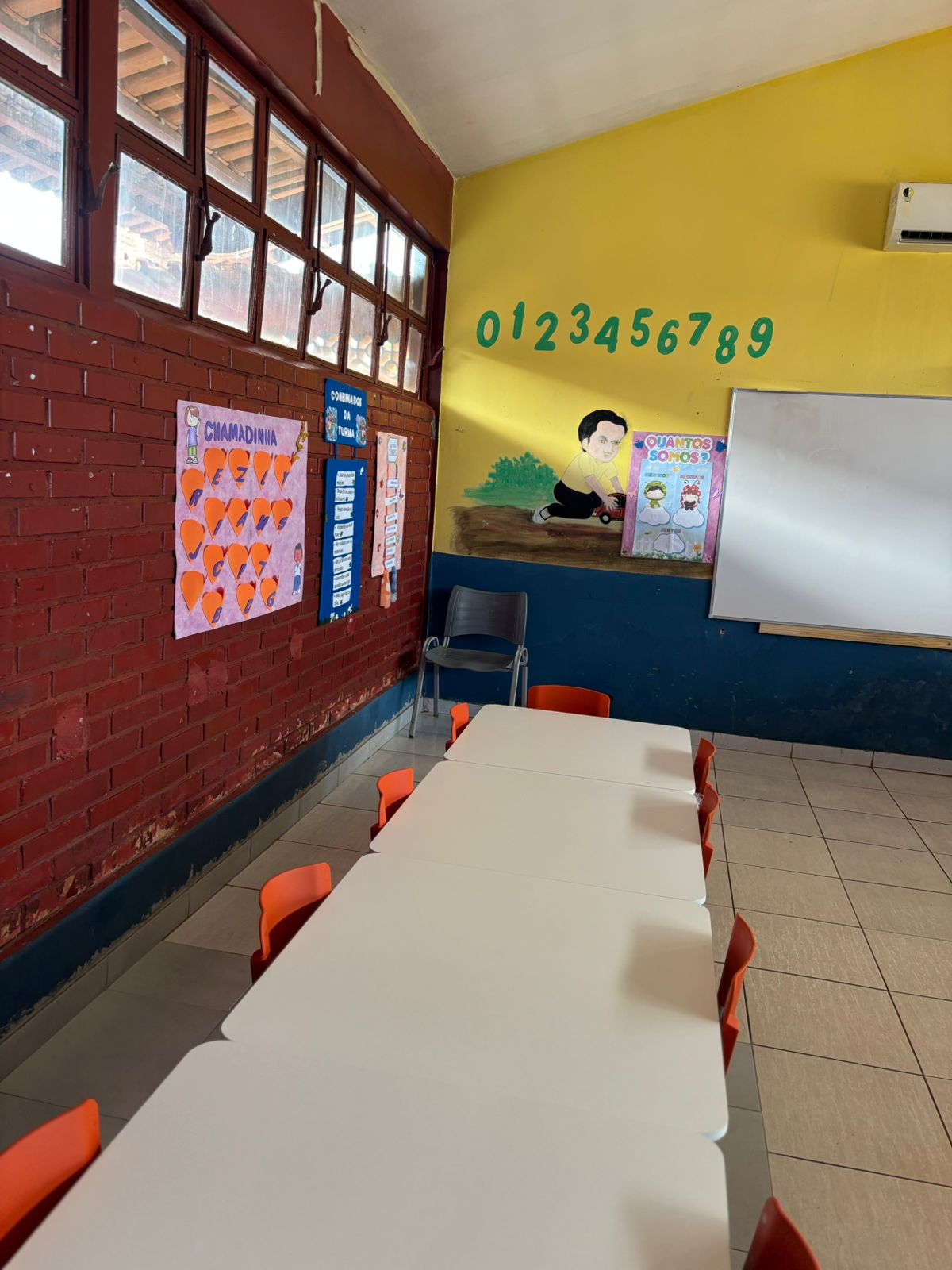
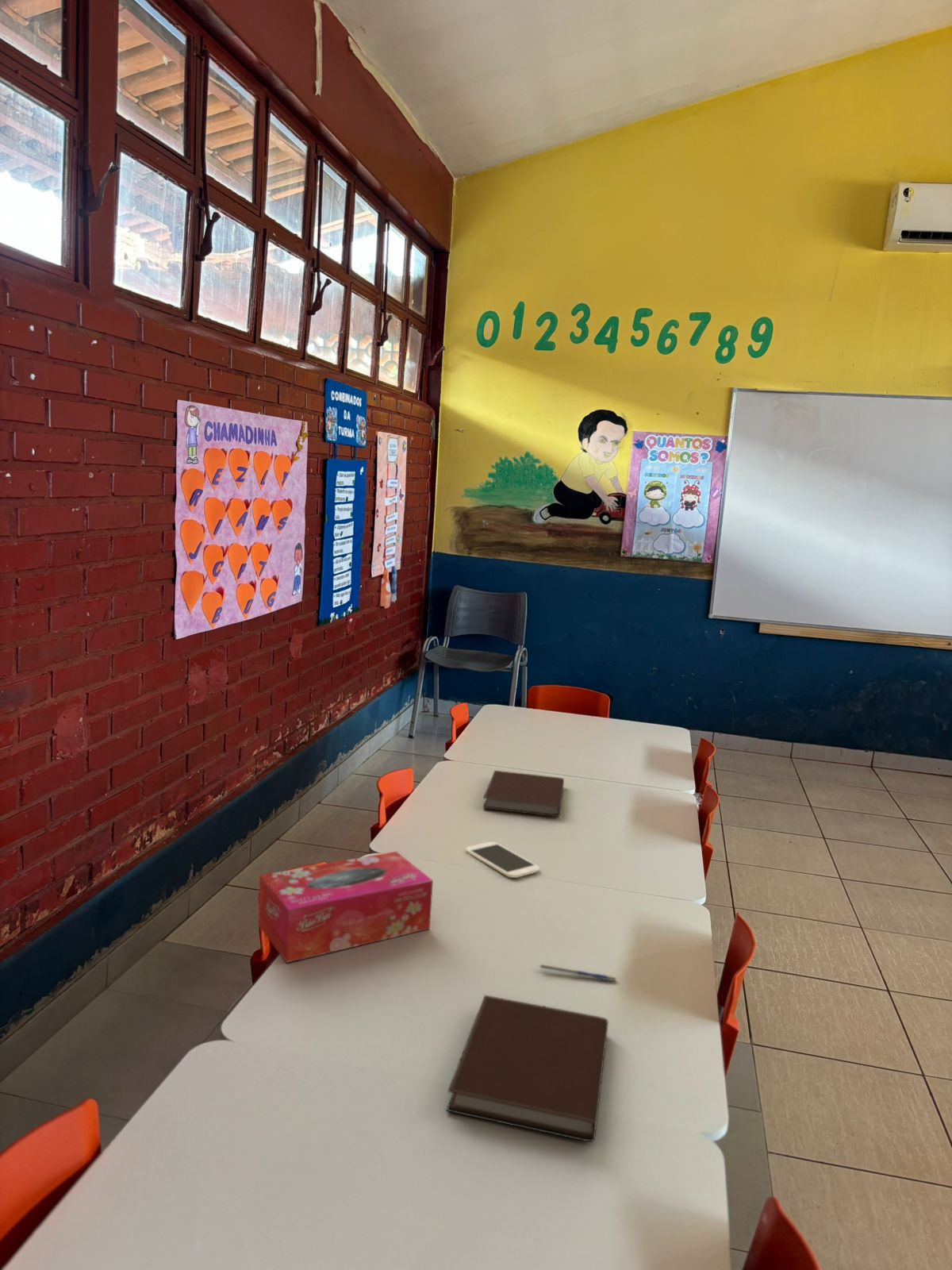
+ pen (577, 972)
+ tissue box (346, 902)
+ notebook (533, 1060)
+ smartphone (501, 859)
+ notebook (525, 792)
